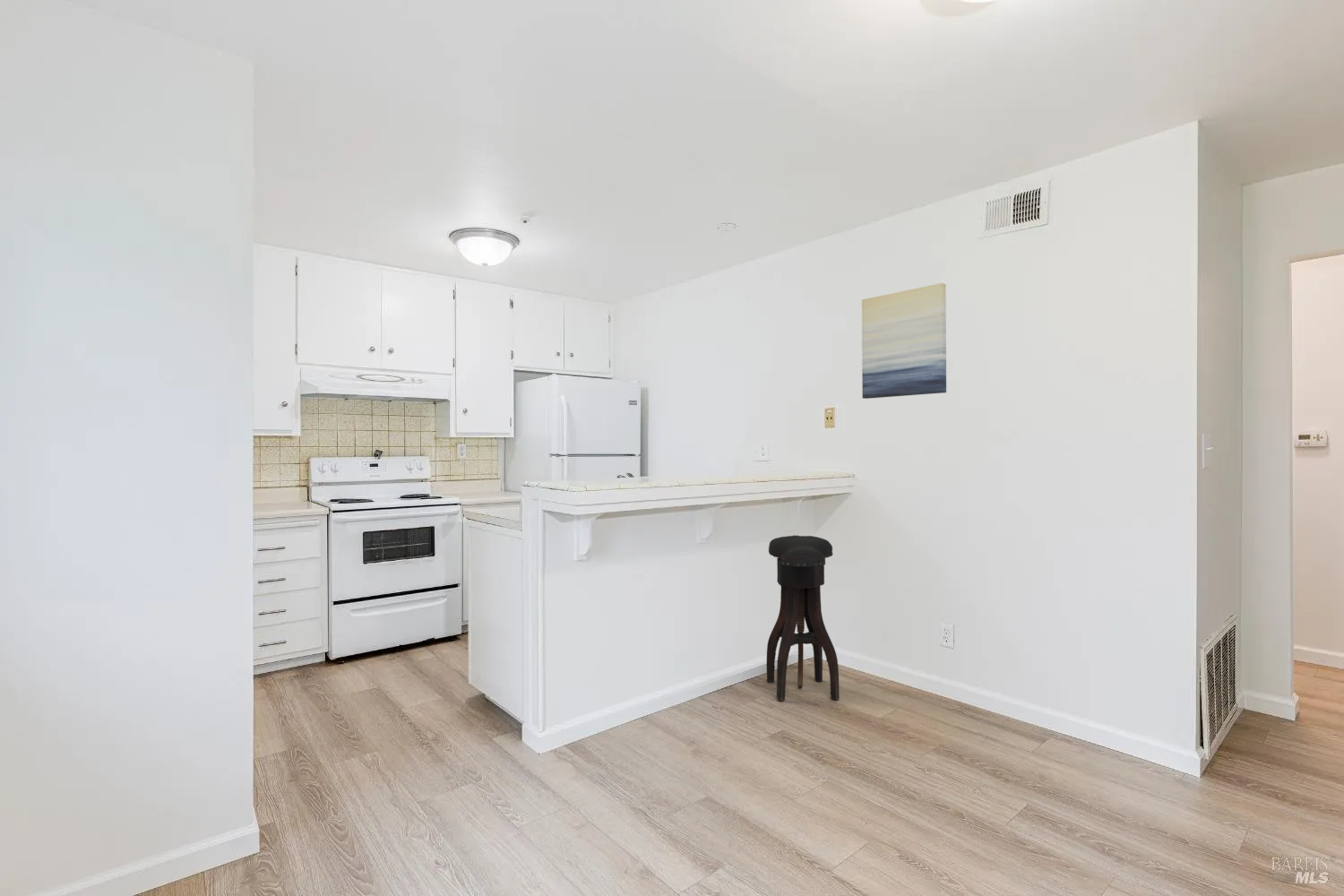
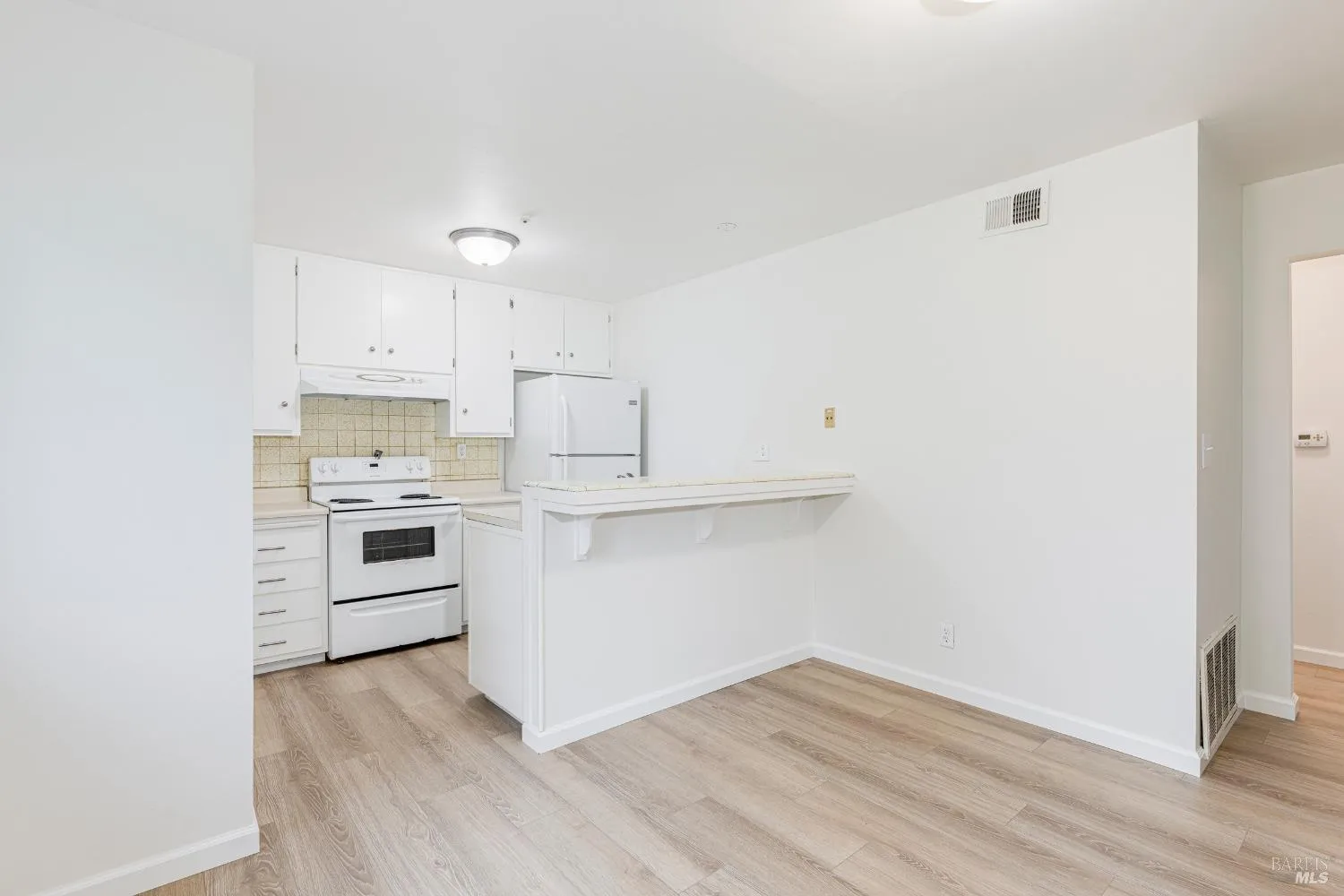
- stool (799, 616)
- wall art (901, 343)
